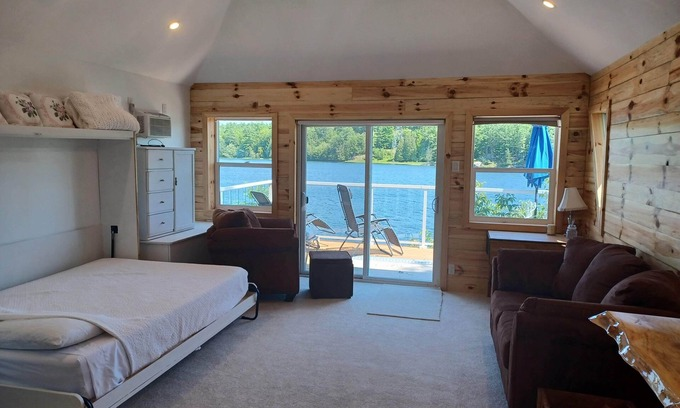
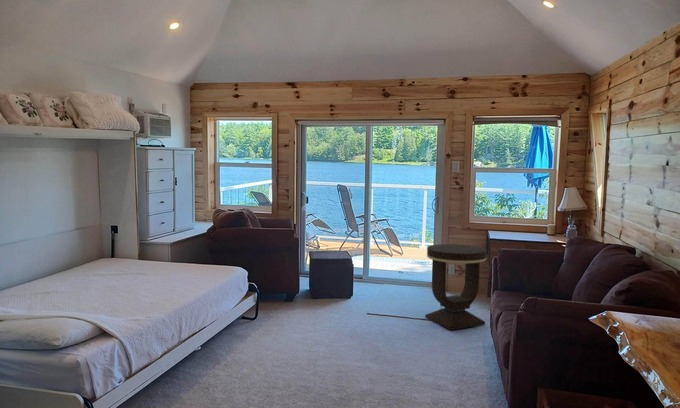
+ side table (464, 285)
